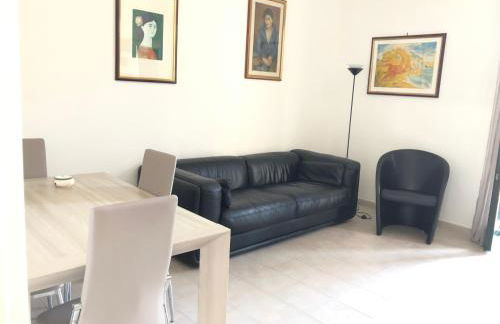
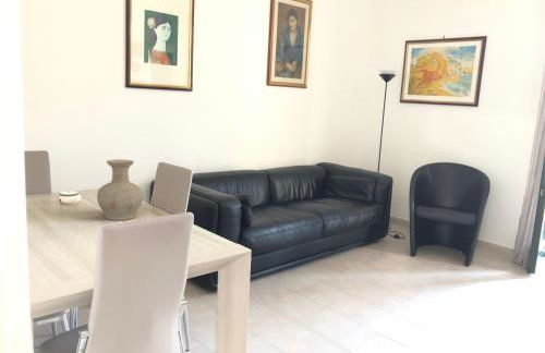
+ vase (120, 188)
